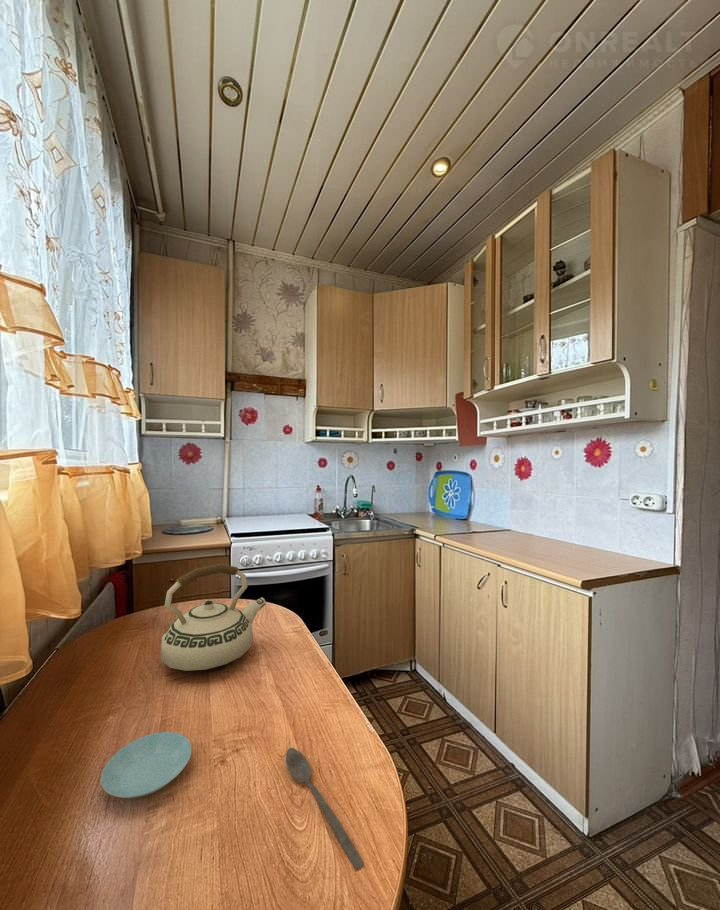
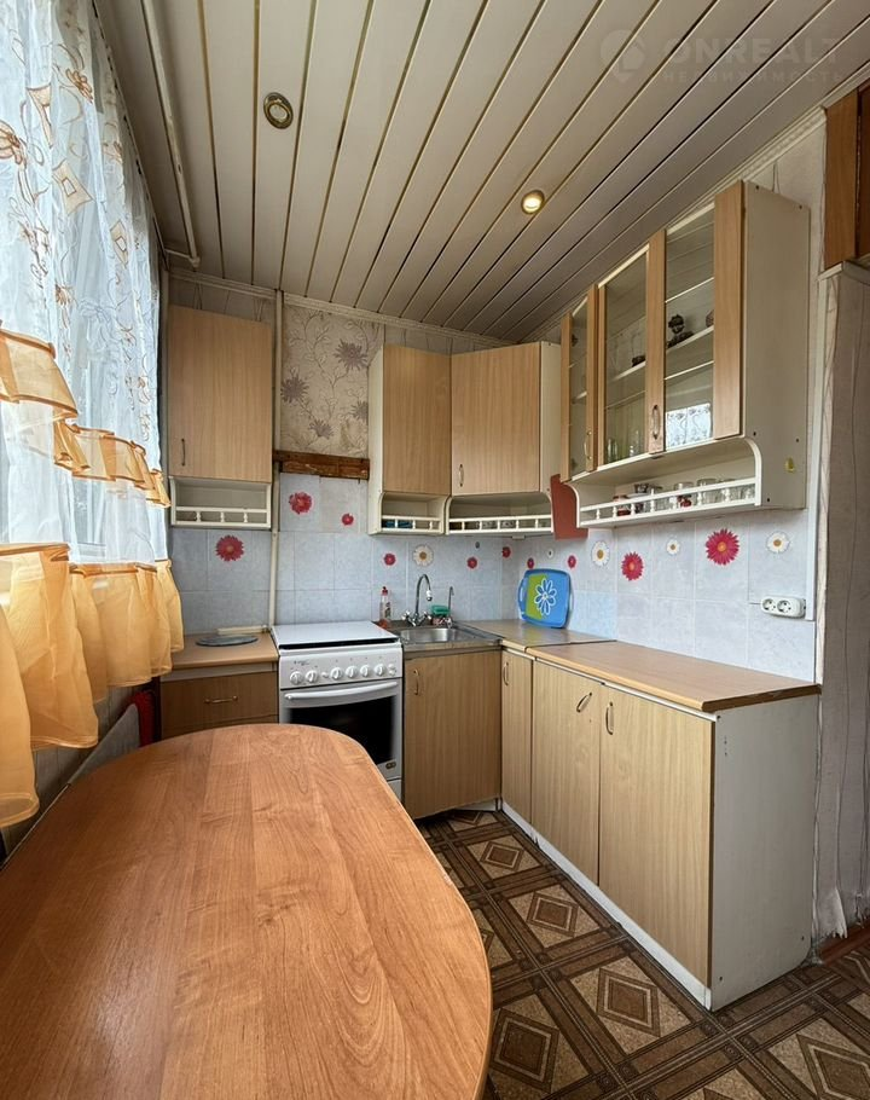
- saucer (148, 768)
- spoon (319, 799)
- teakettle (217, 610)
